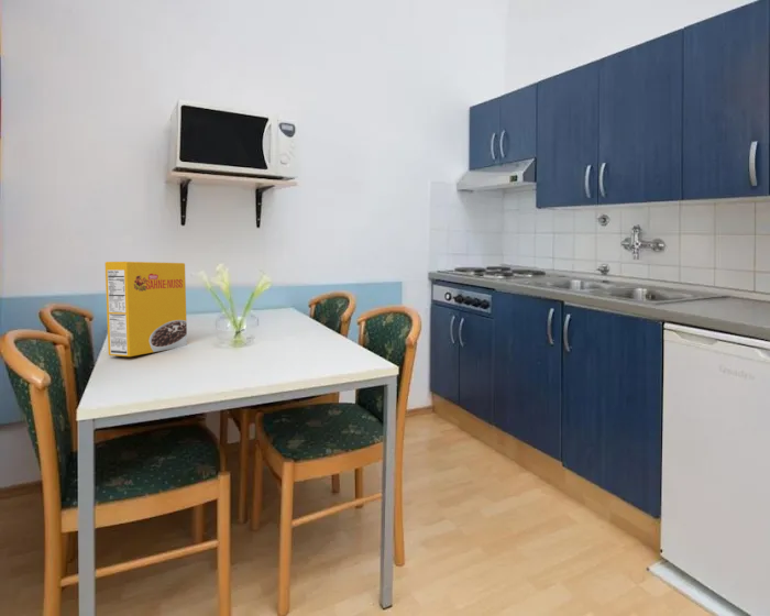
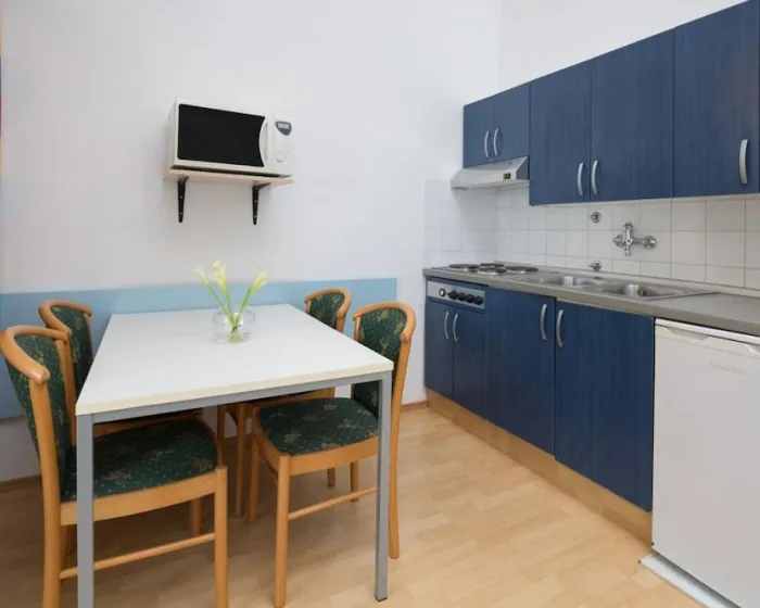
- cereal box (148, 306)
